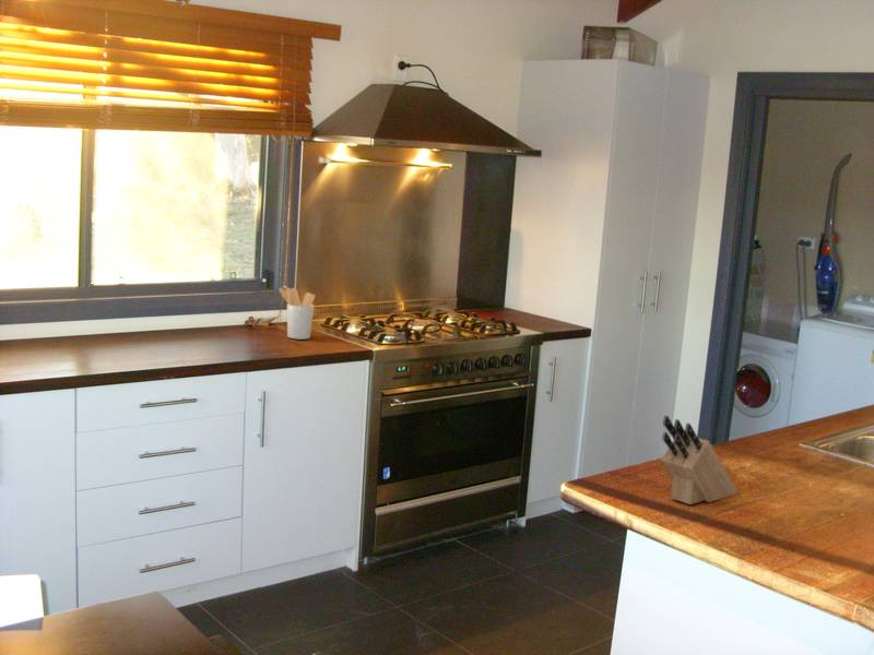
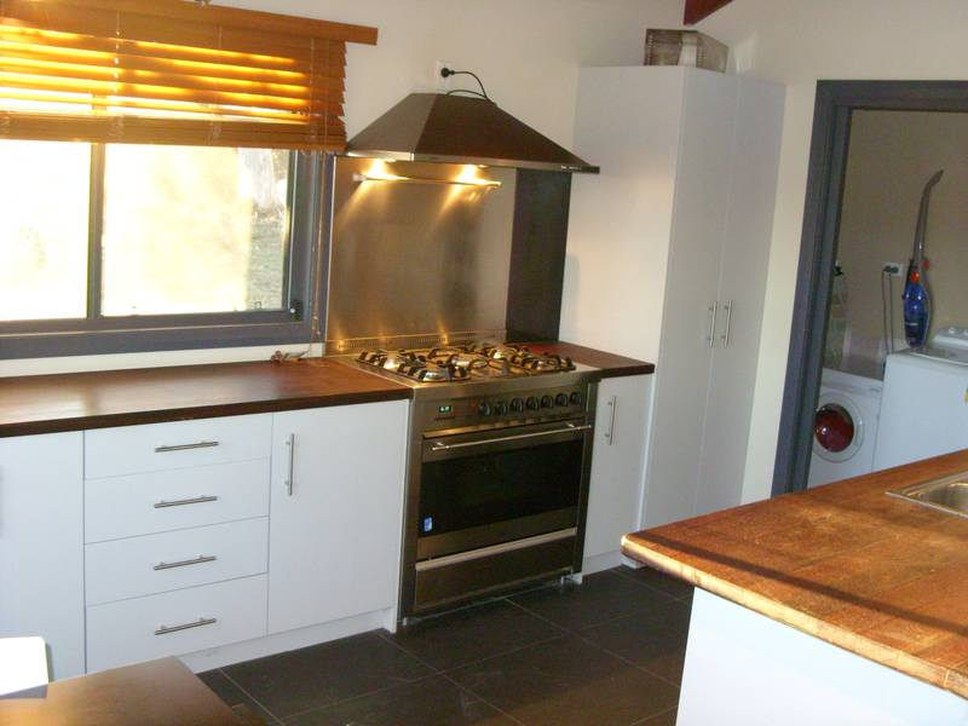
- utensil holder (295, 311)
- knife block (697, 455)
